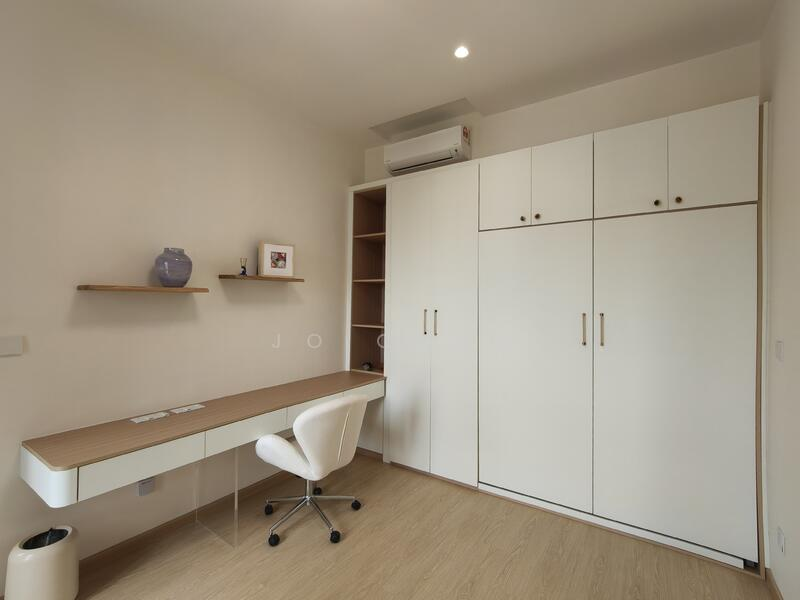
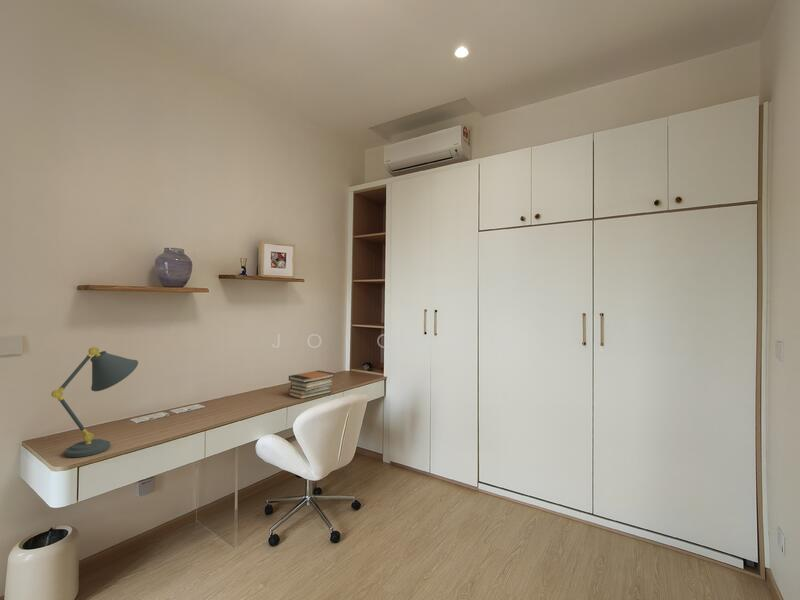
+ book stack (311, 384)
+ desk lamp (96, 390)
